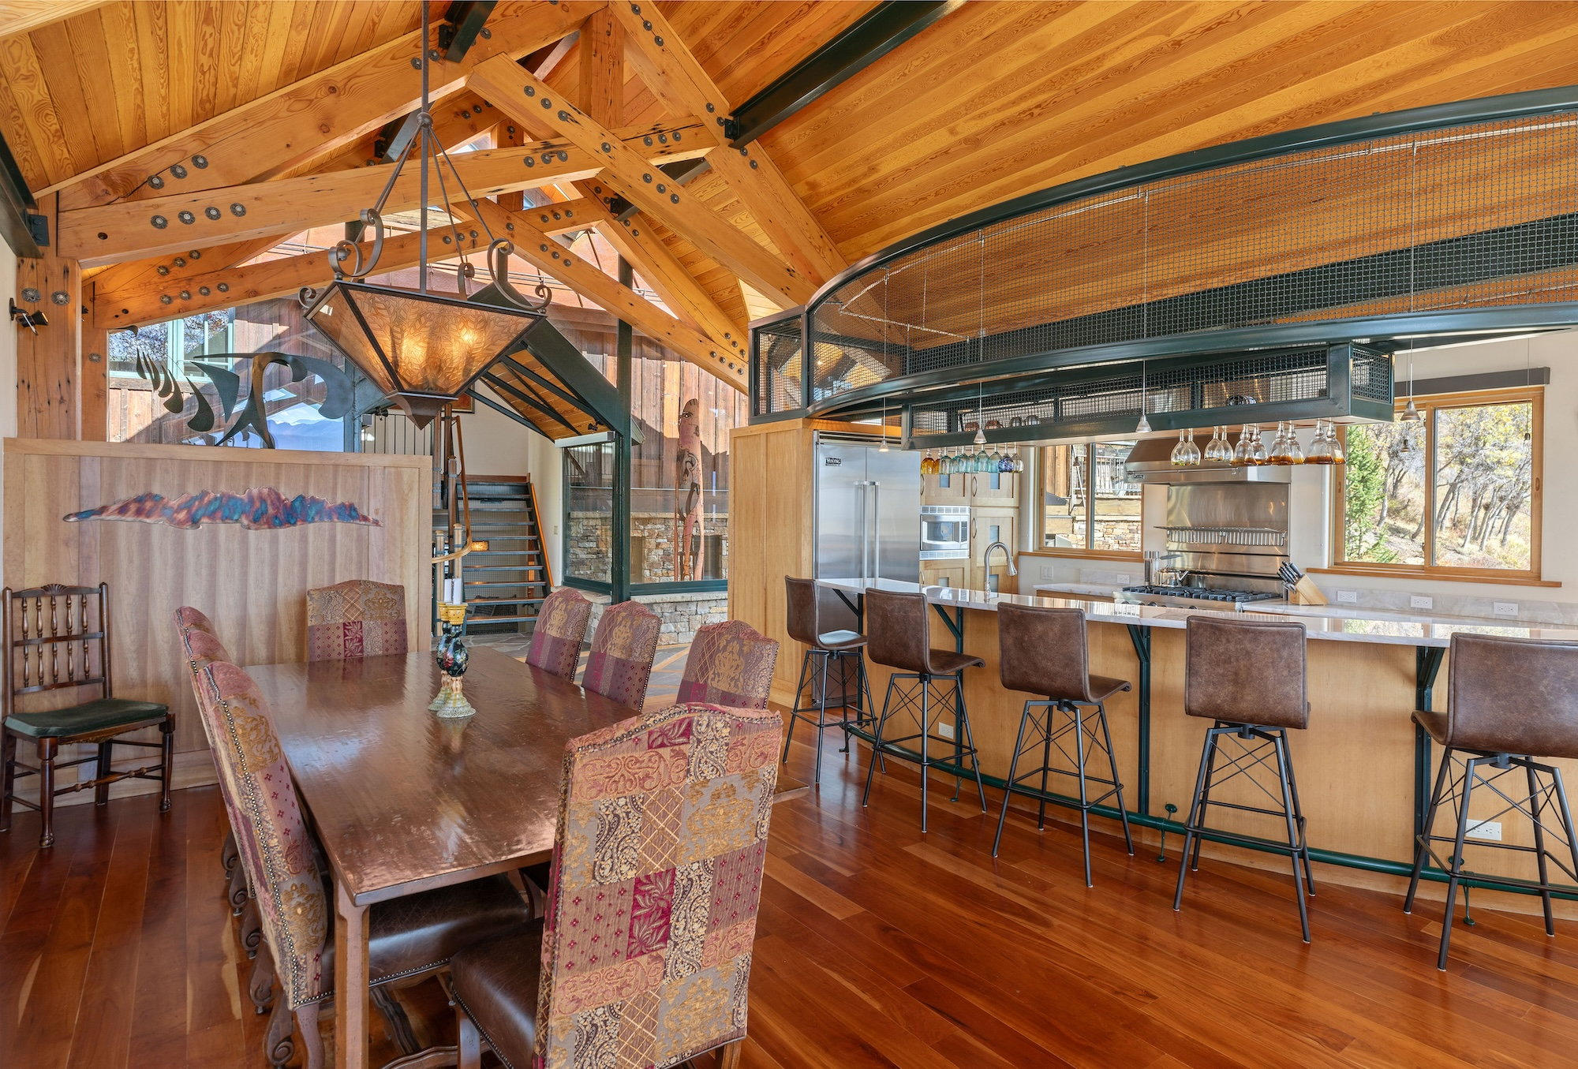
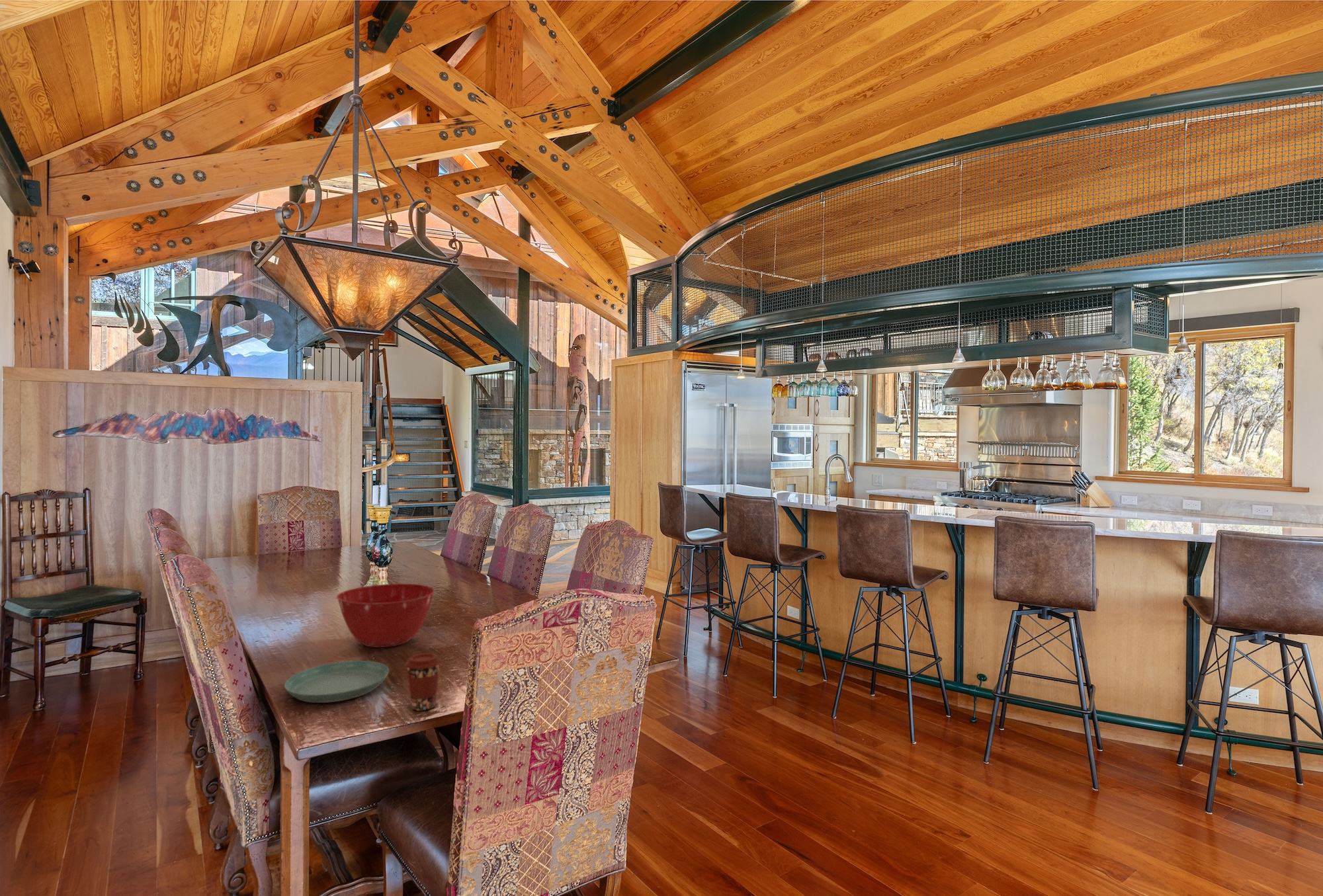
+ mixing bowl (387, 616)
+ saucer (338, 682)
+ coffee cup (423, 682)
